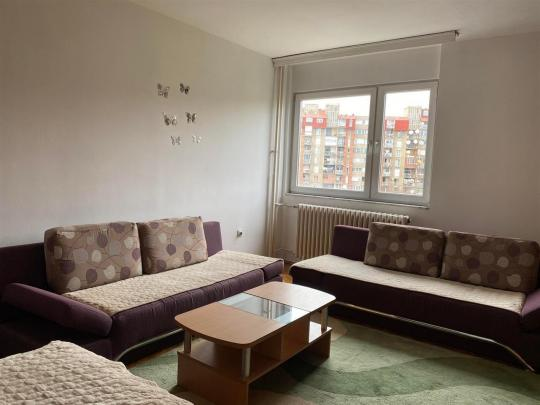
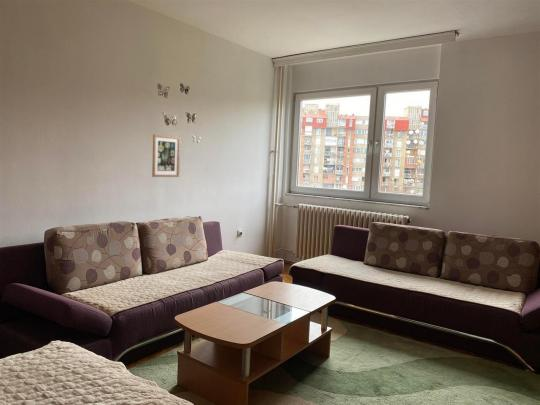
+ wall art (166, 156)
